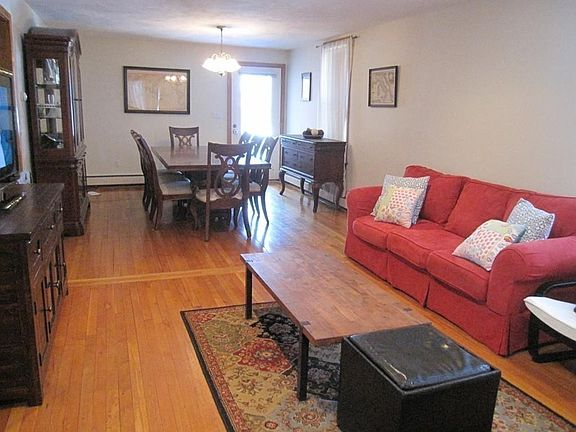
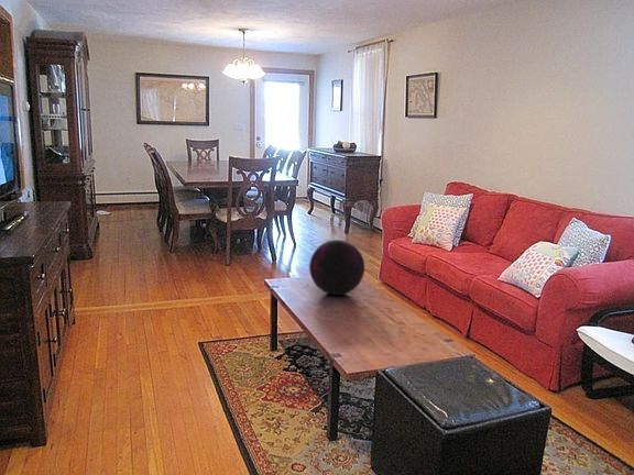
+ decorative orb (337, 267)
